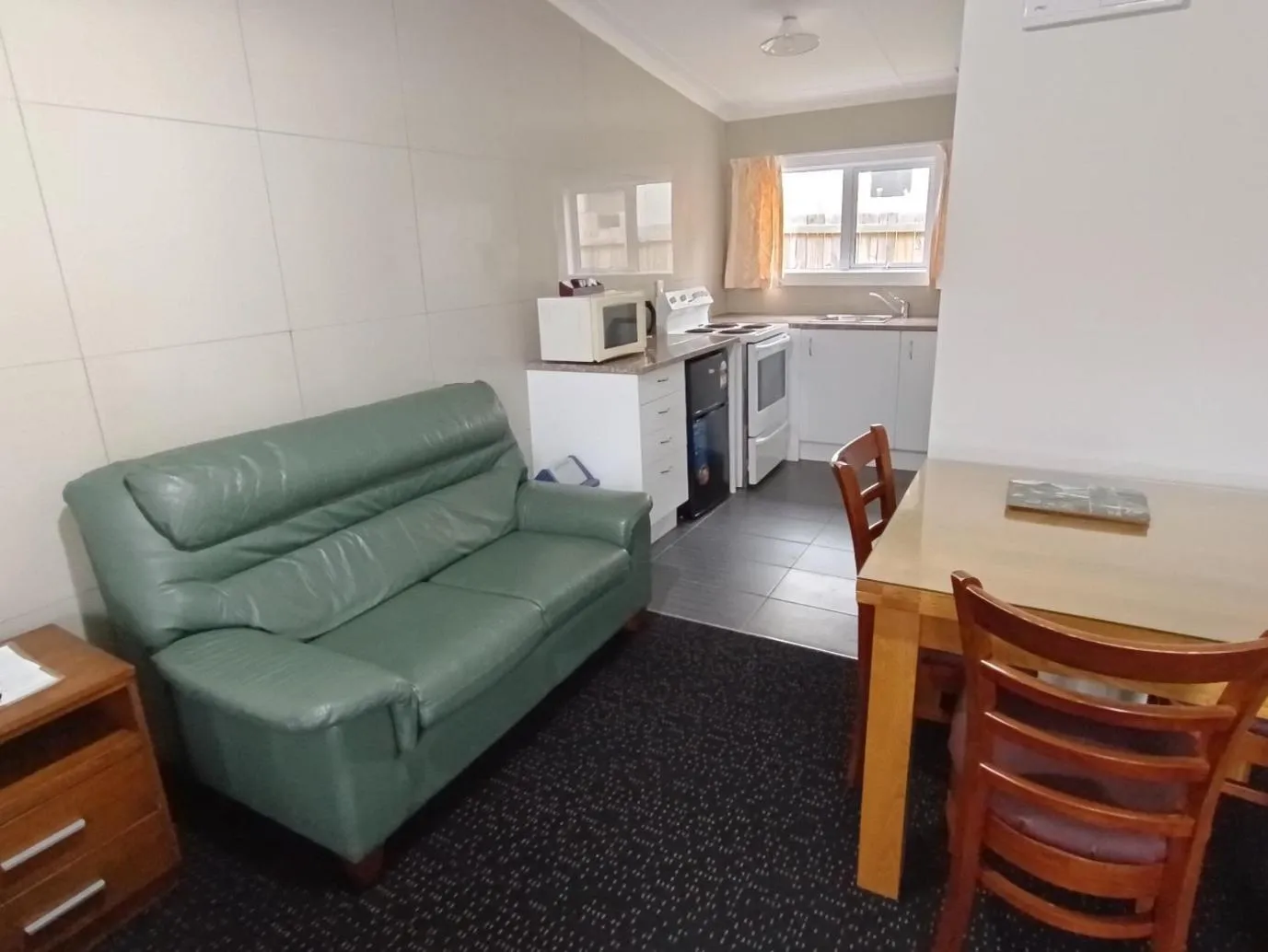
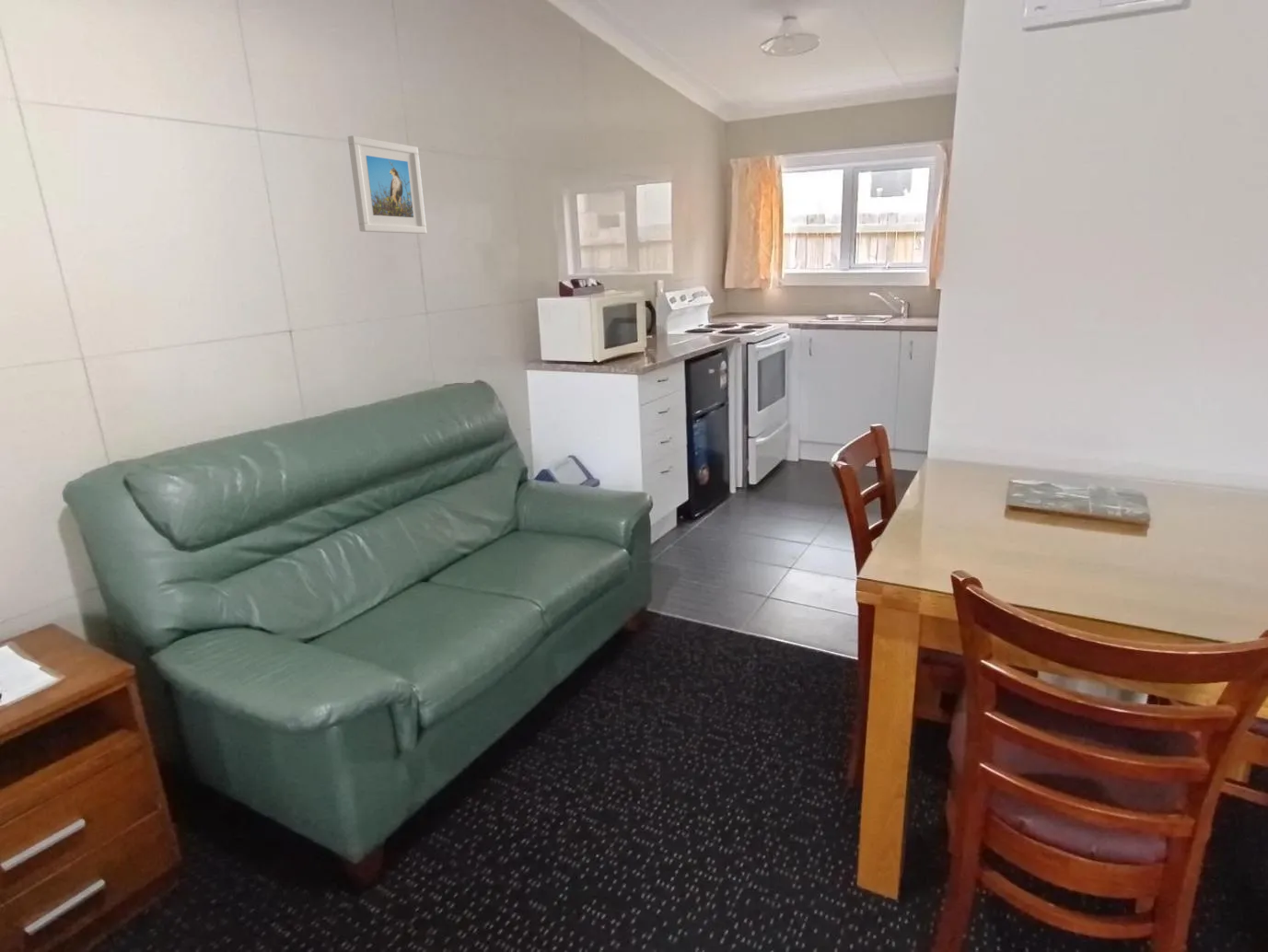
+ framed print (390, 188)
